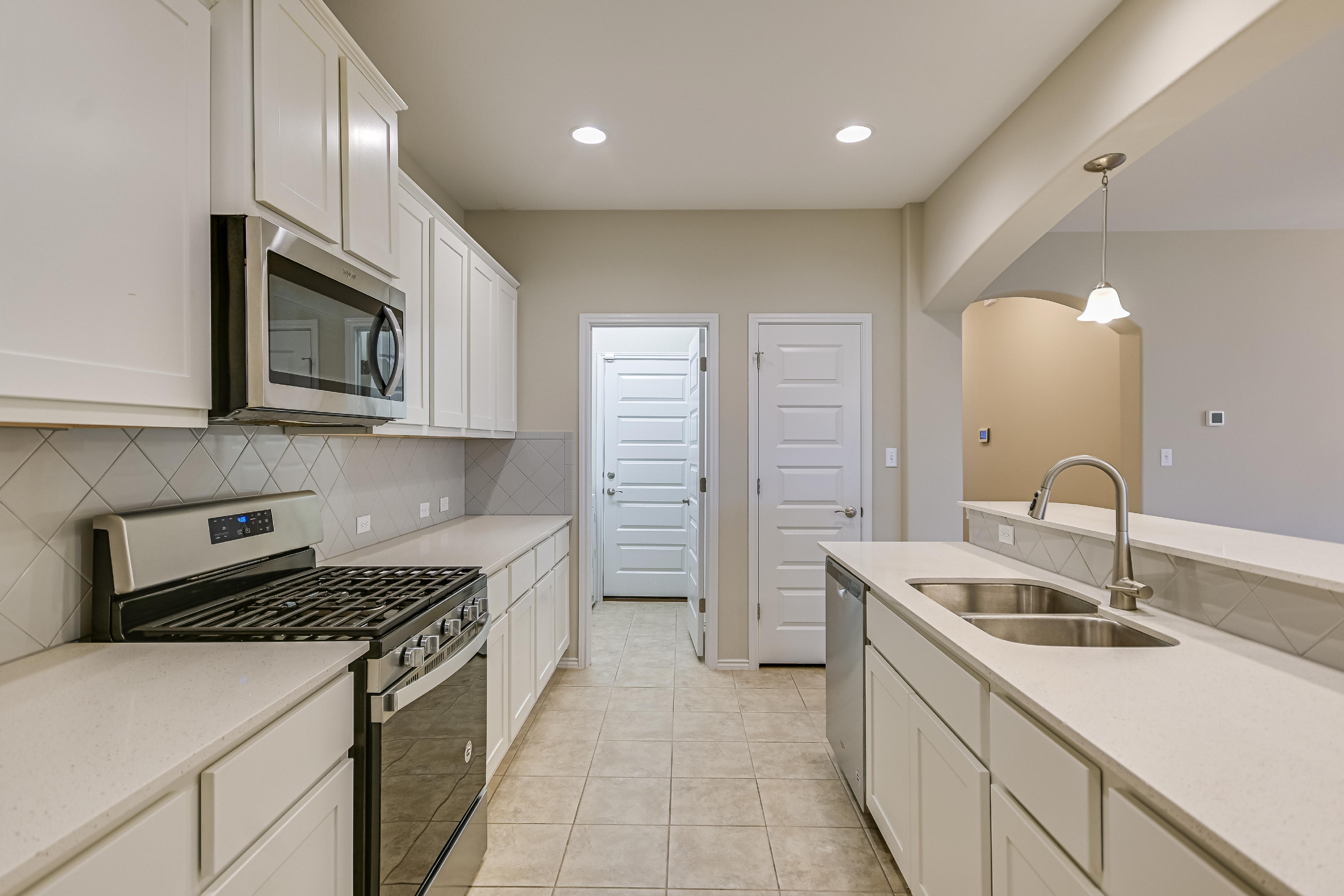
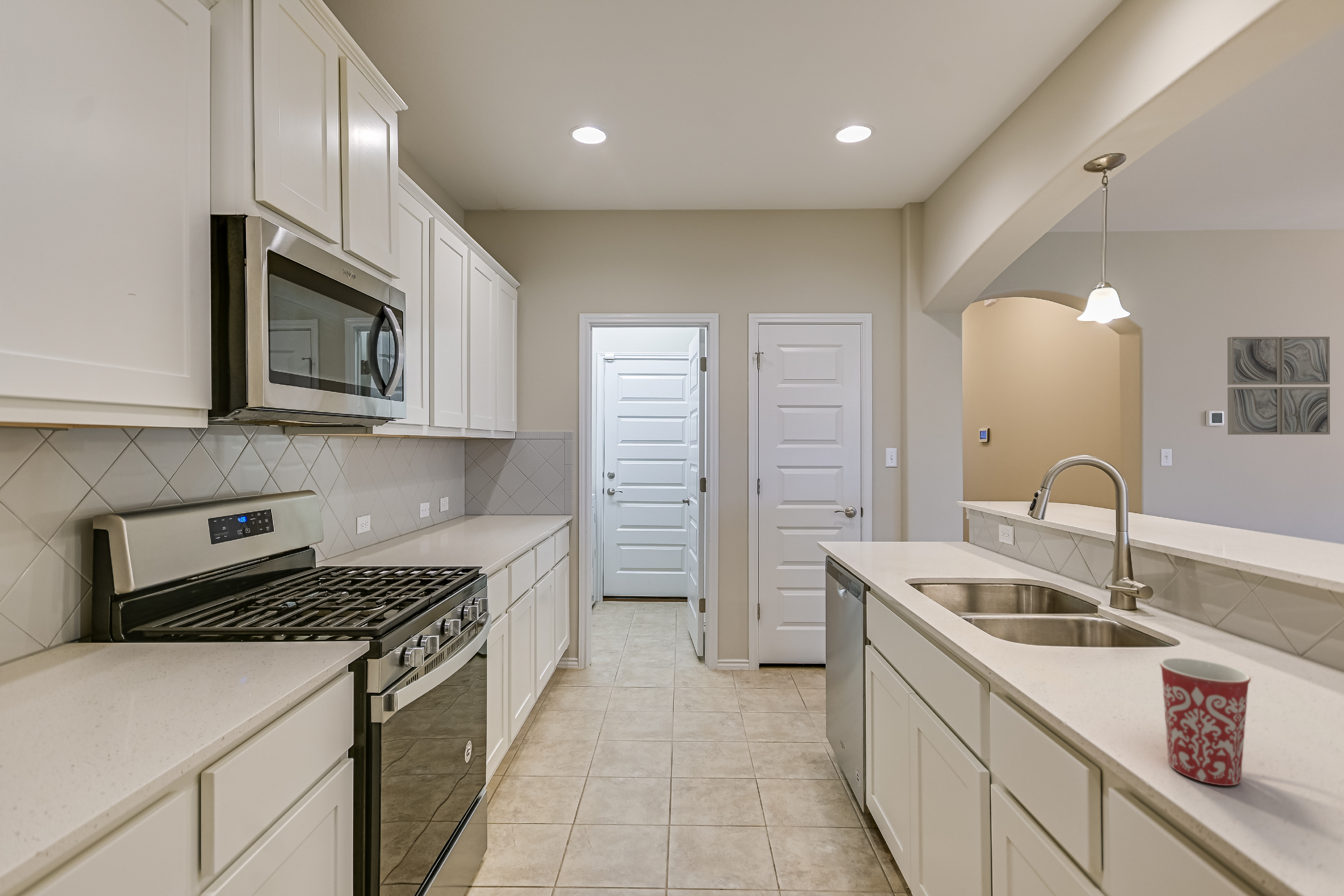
+ mug (1205, 716)
+ wall art (1278, 385)
